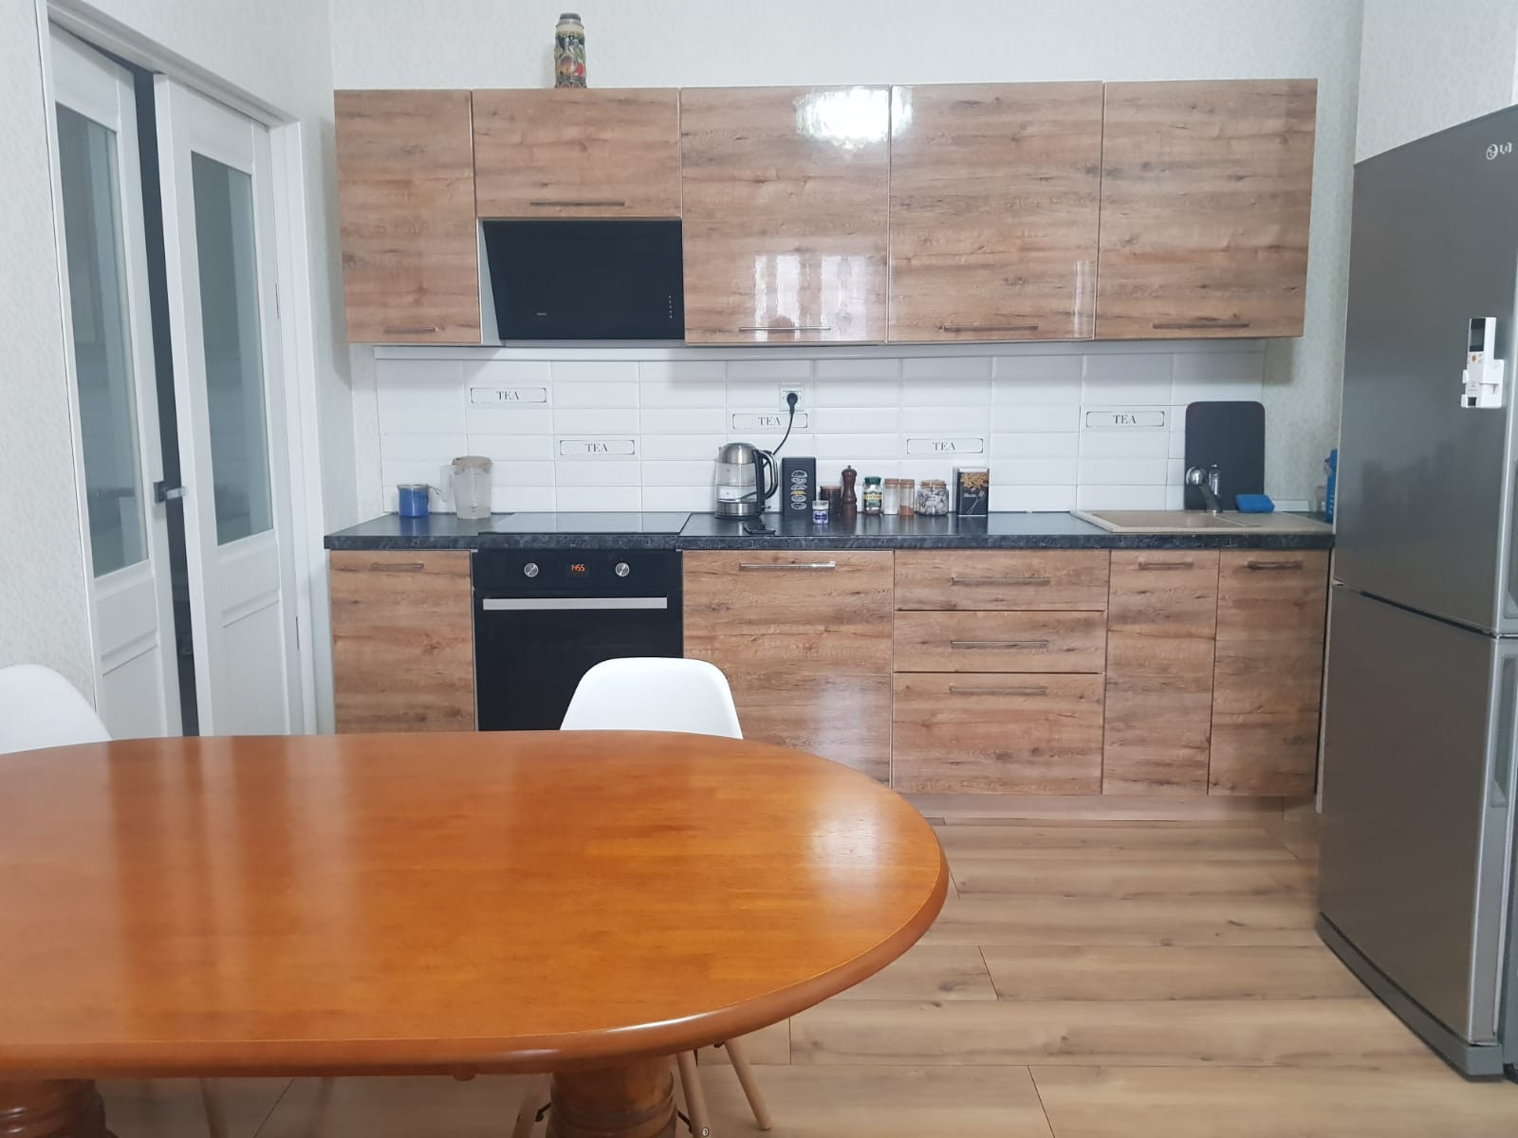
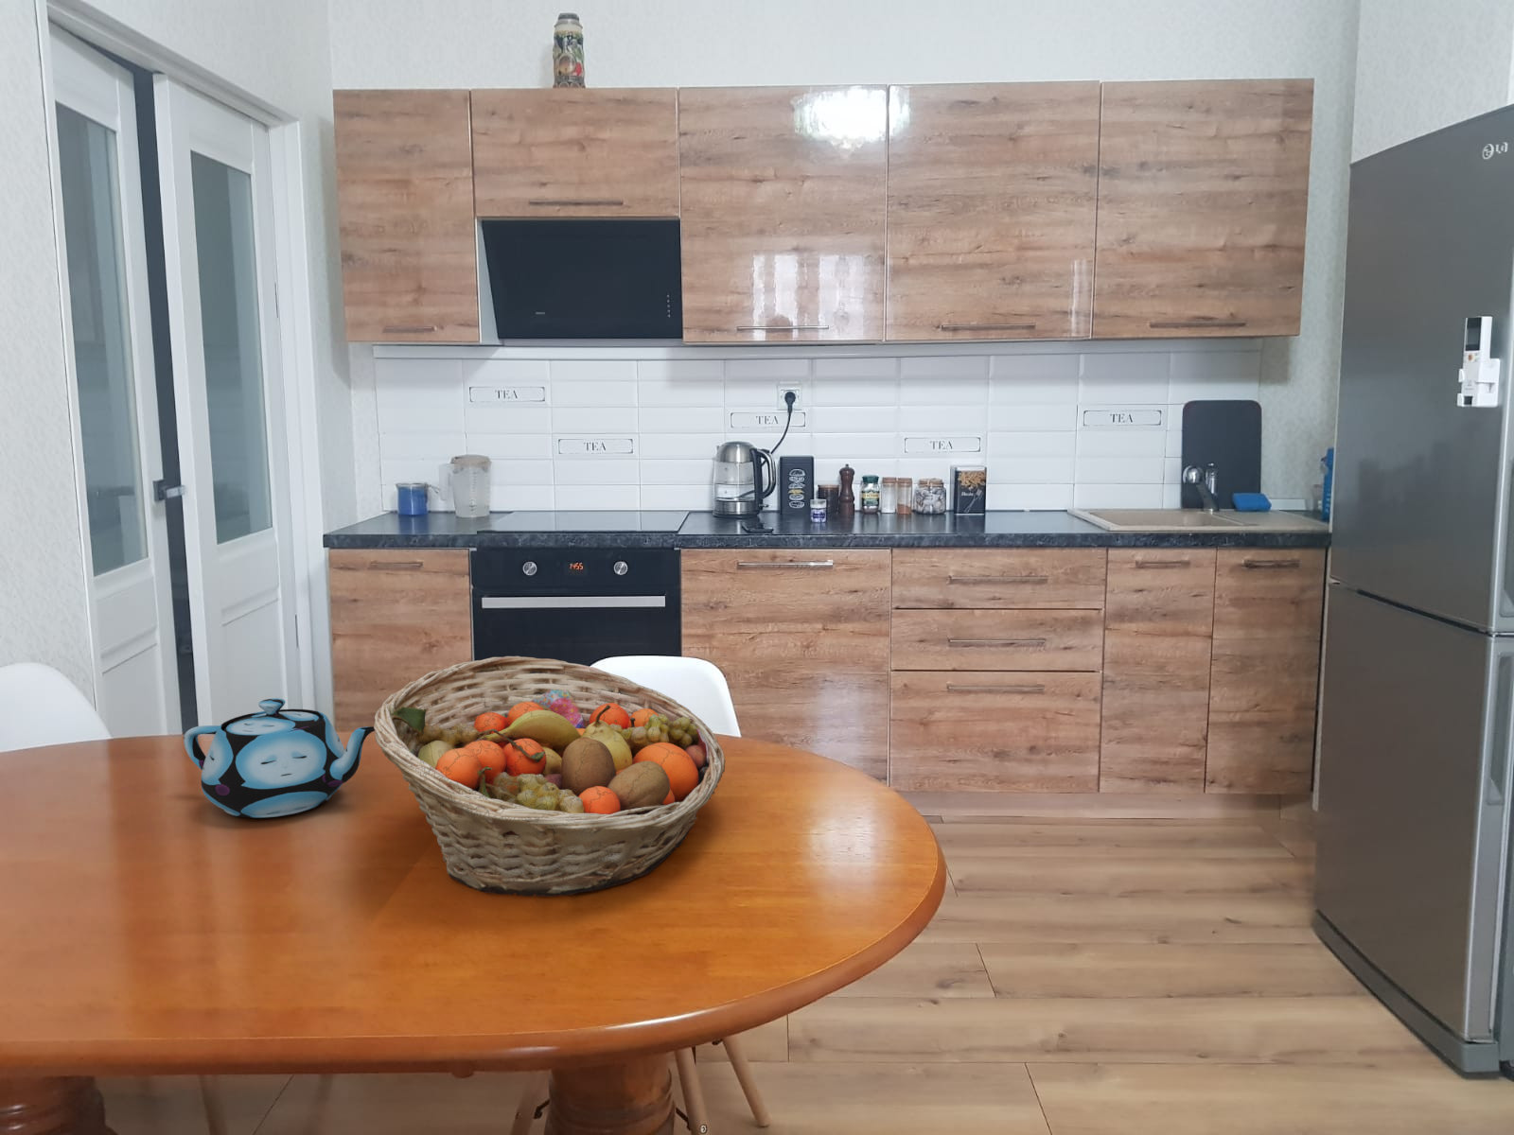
+ fruit basket (559, 762)
+ teapot (281, 752)
